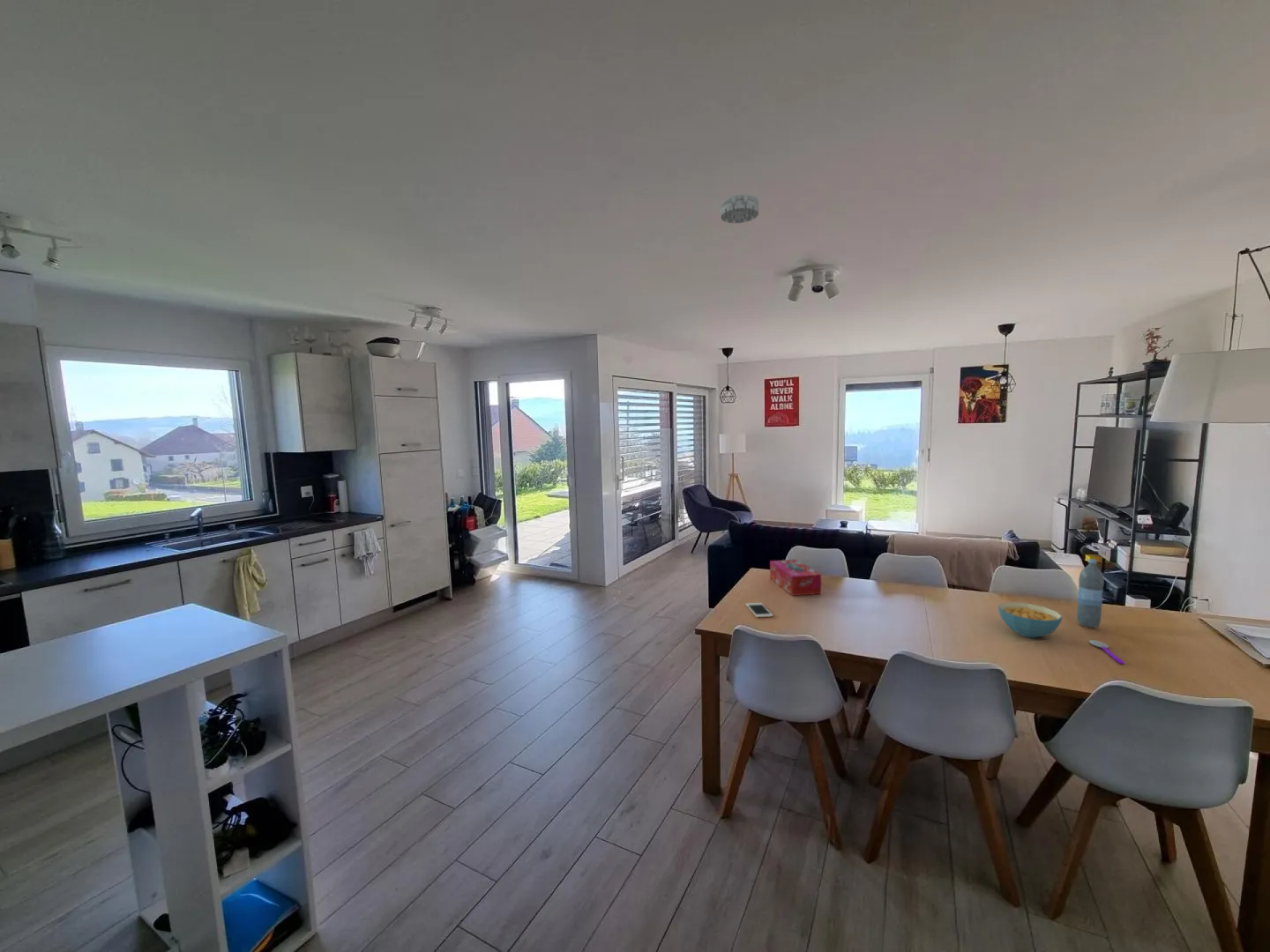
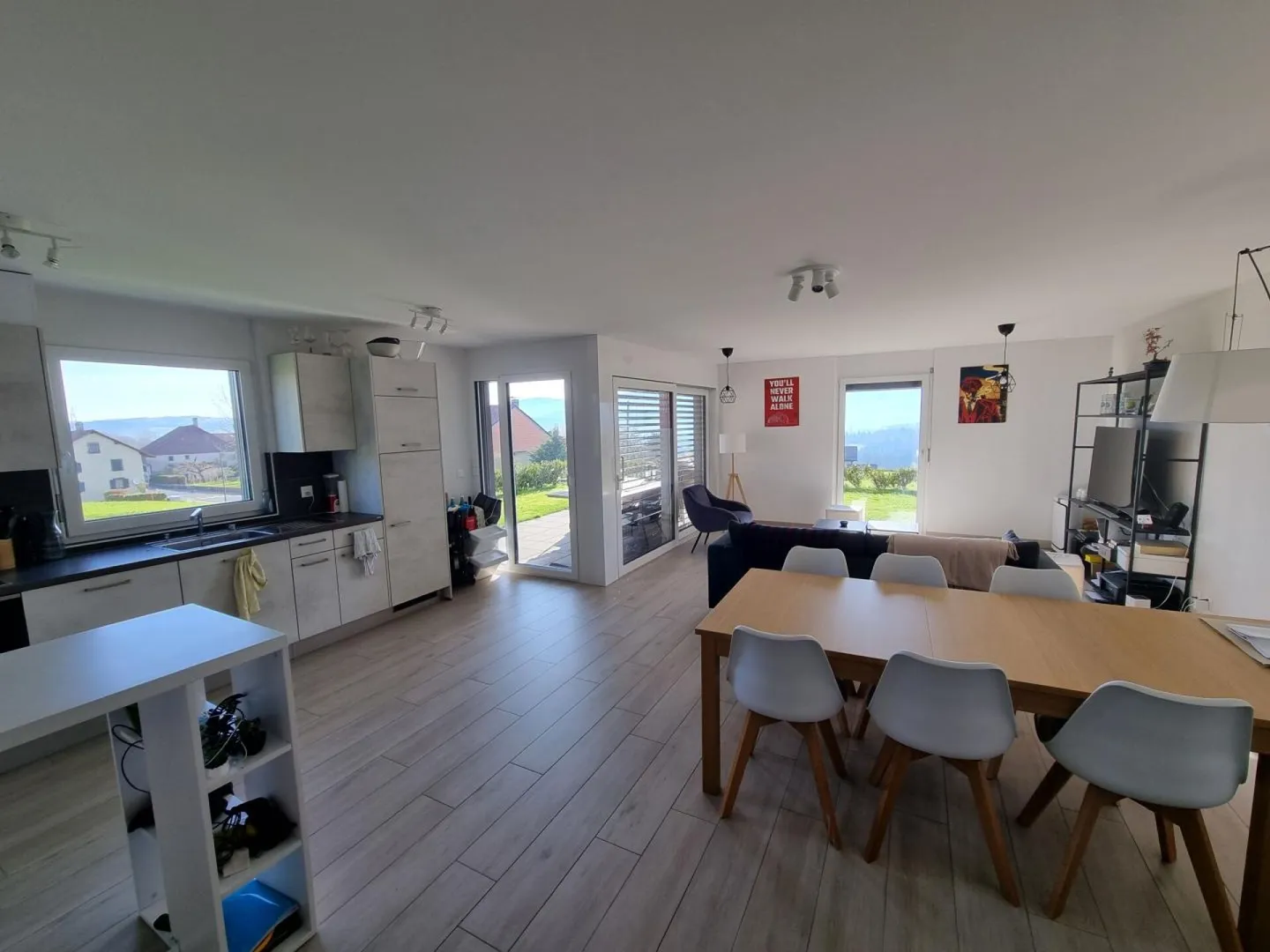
- spoon (1107, 650)
- cereal bowl (1028, 622)
- cell phone (758, 609)
- water bottle (1090, 592)
- smoke detector (739, 208)
- tissue box (794, 576)
